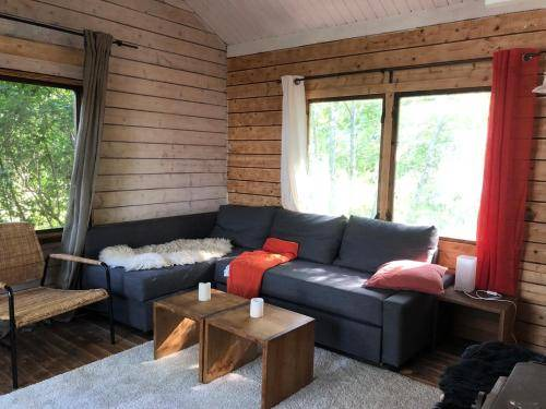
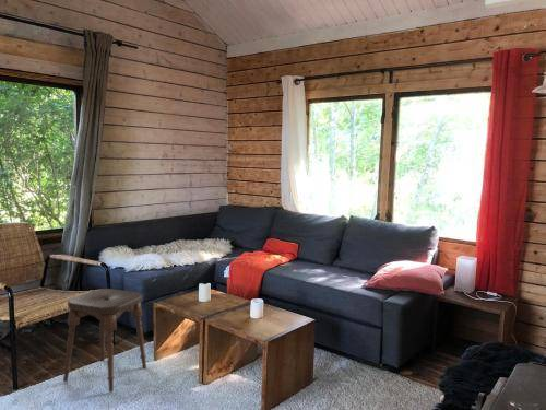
+ stool (107, 337)
